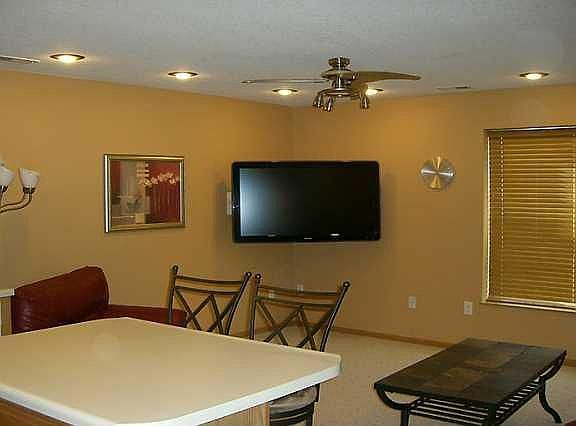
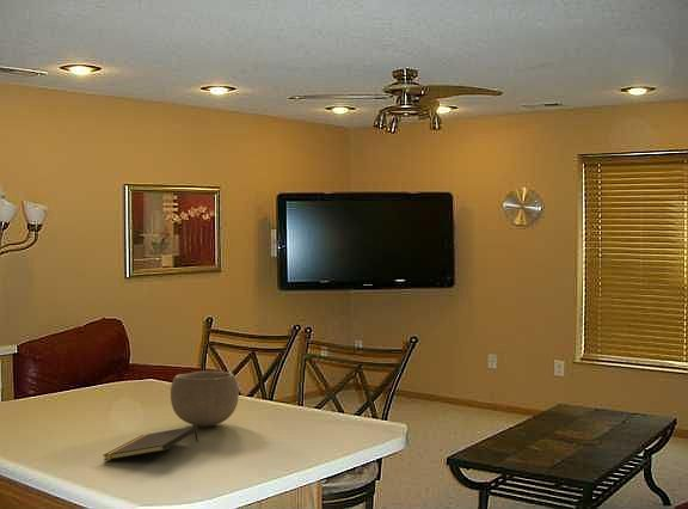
+ notepad (152, 442)
+ bowl (204, 399)
